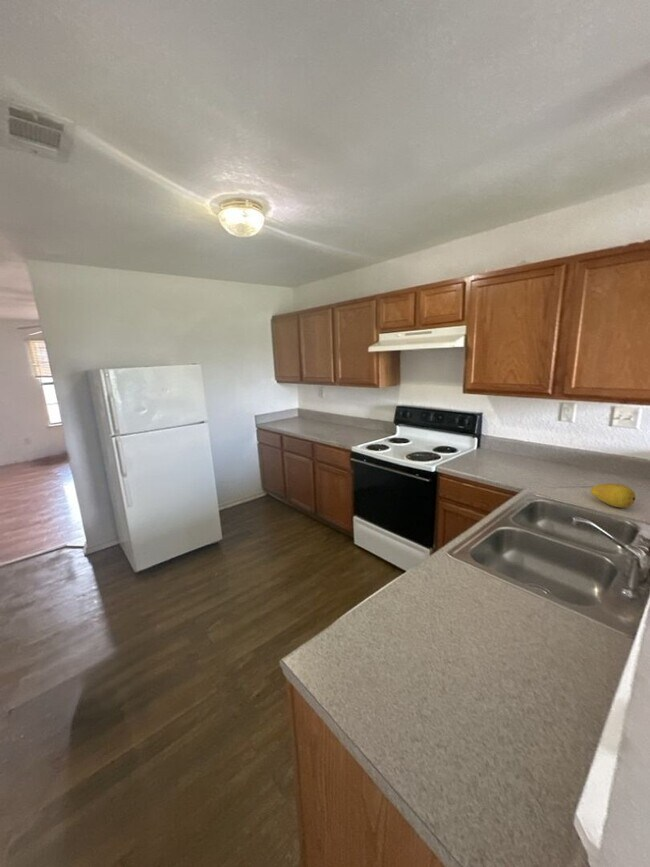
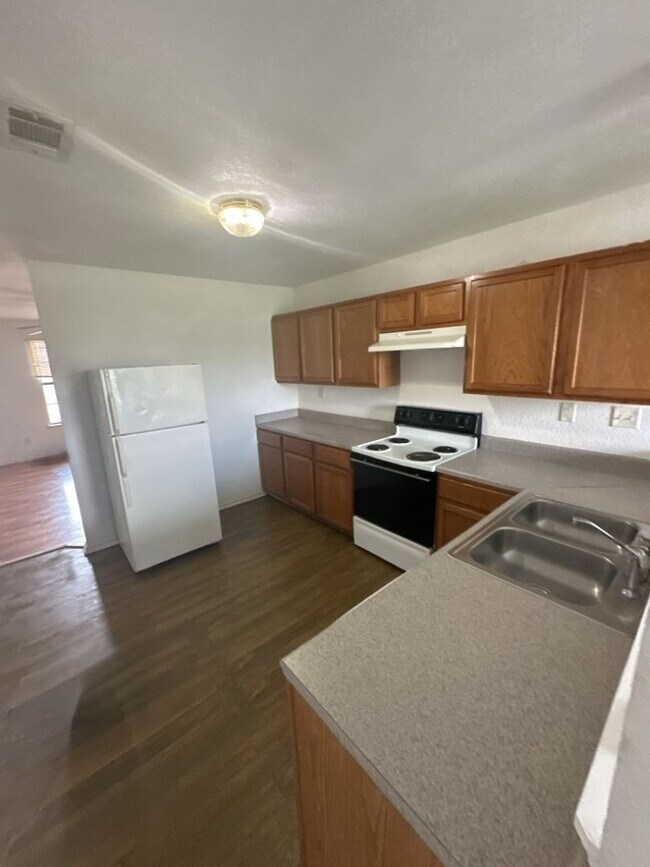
- fruit (612, 493)
